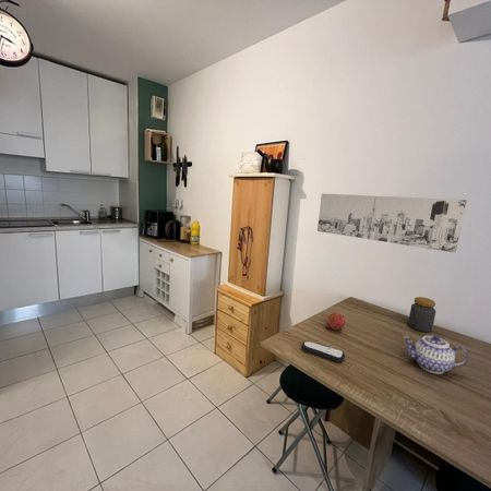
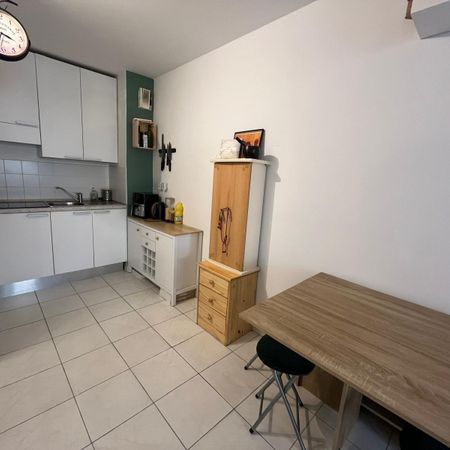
- remote control (322, 350)
- teapot (433, 351)
- wall art (379, 218)
- jar (422, 313)
- fruit (335, 321)
